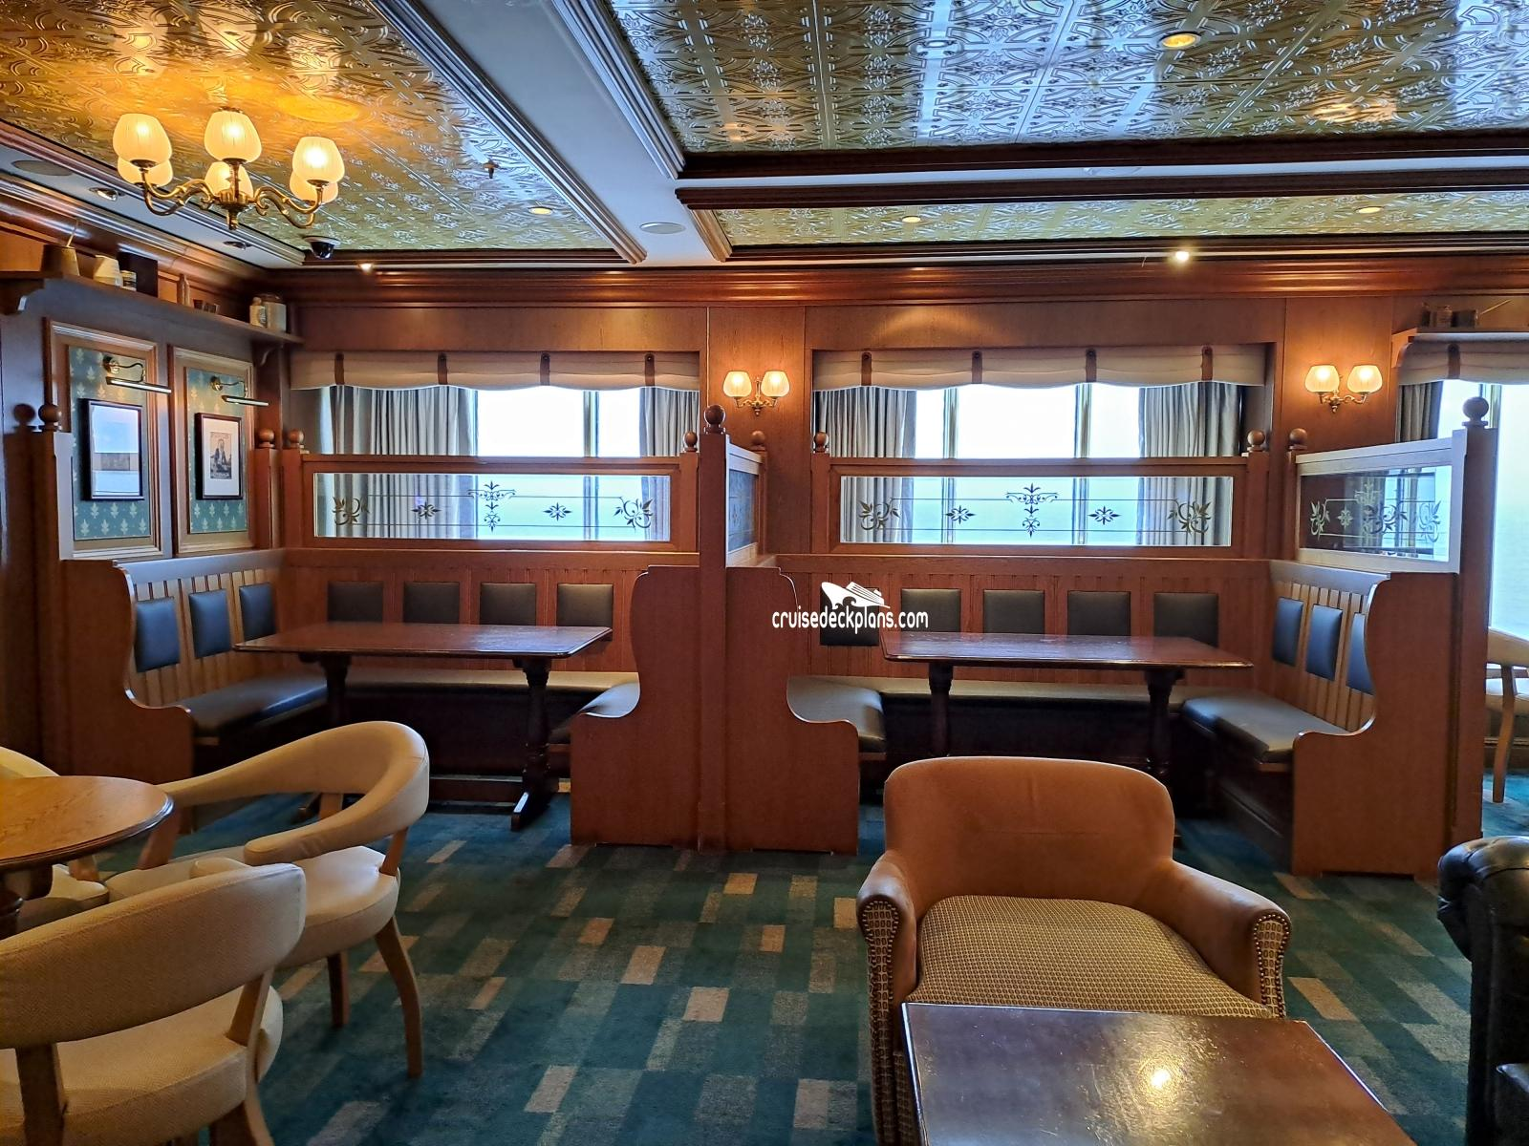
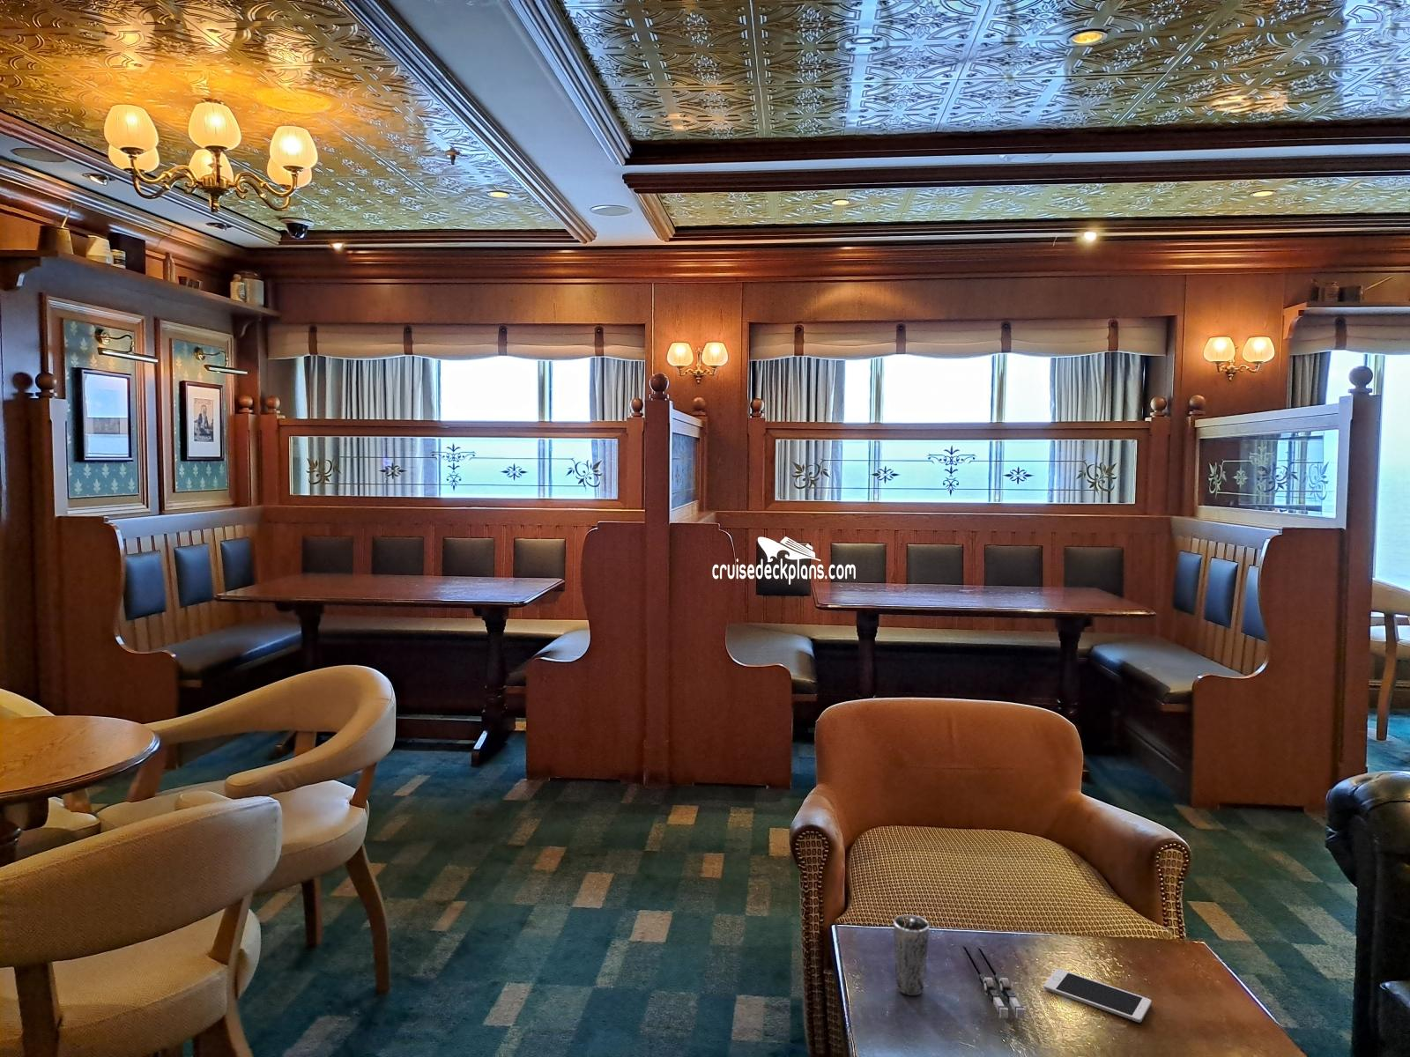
+ cell phone (1096, 994)
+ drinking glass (910, 956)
+ fishing rod (991, 972)
